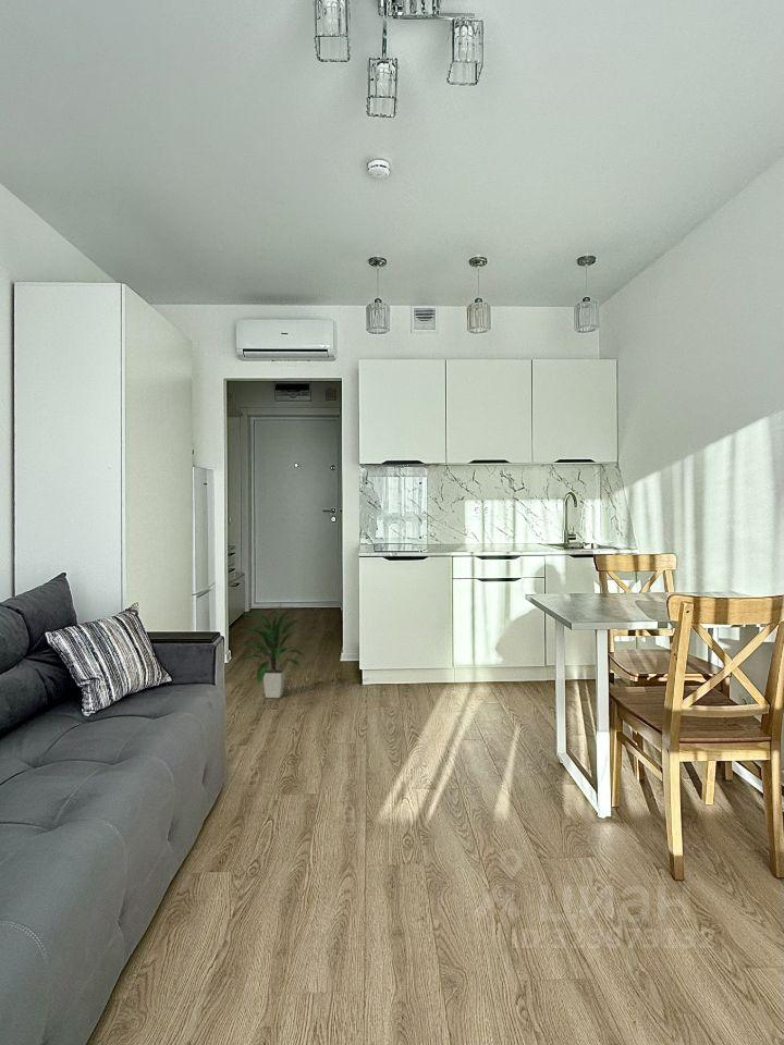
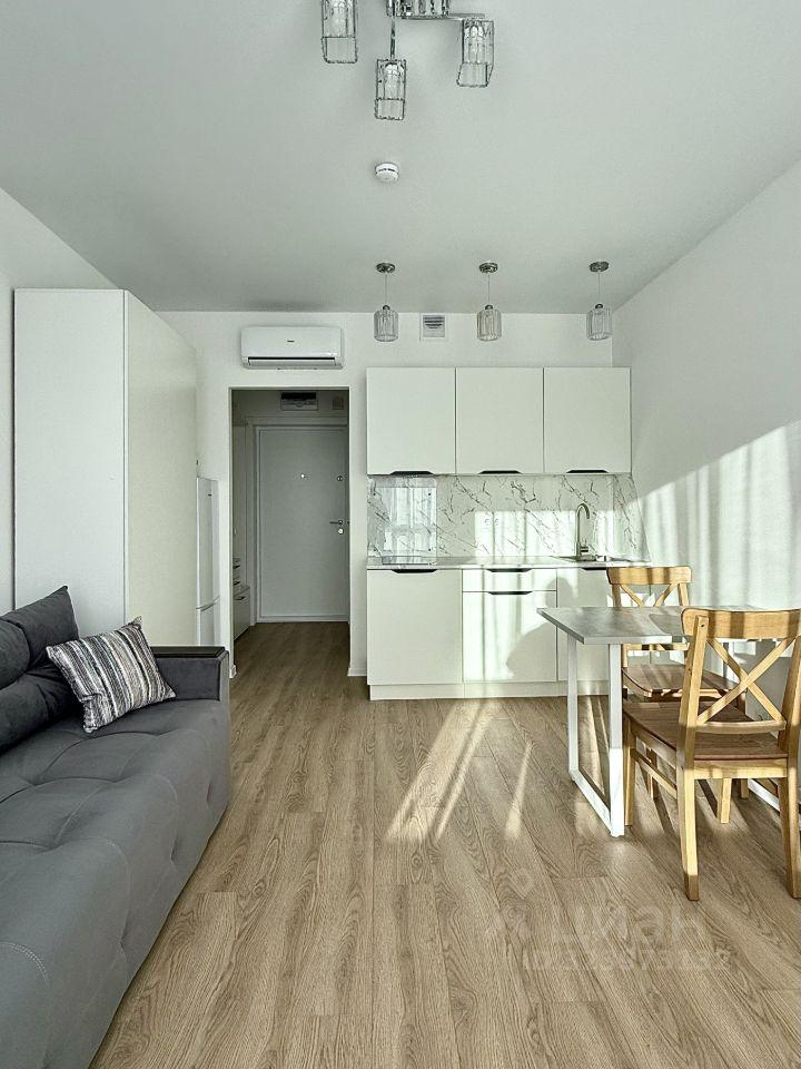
- indoor plant (270, 650)
